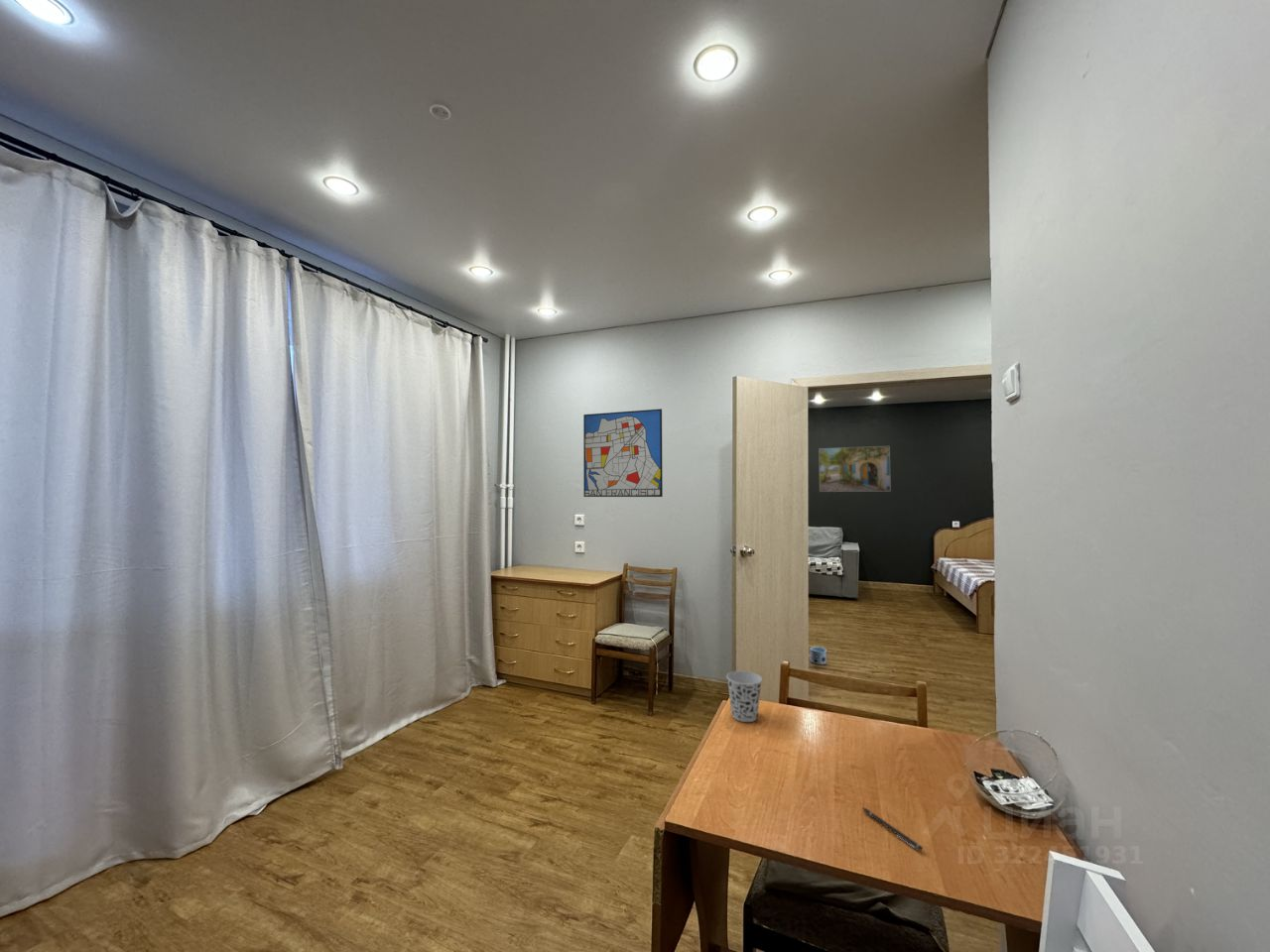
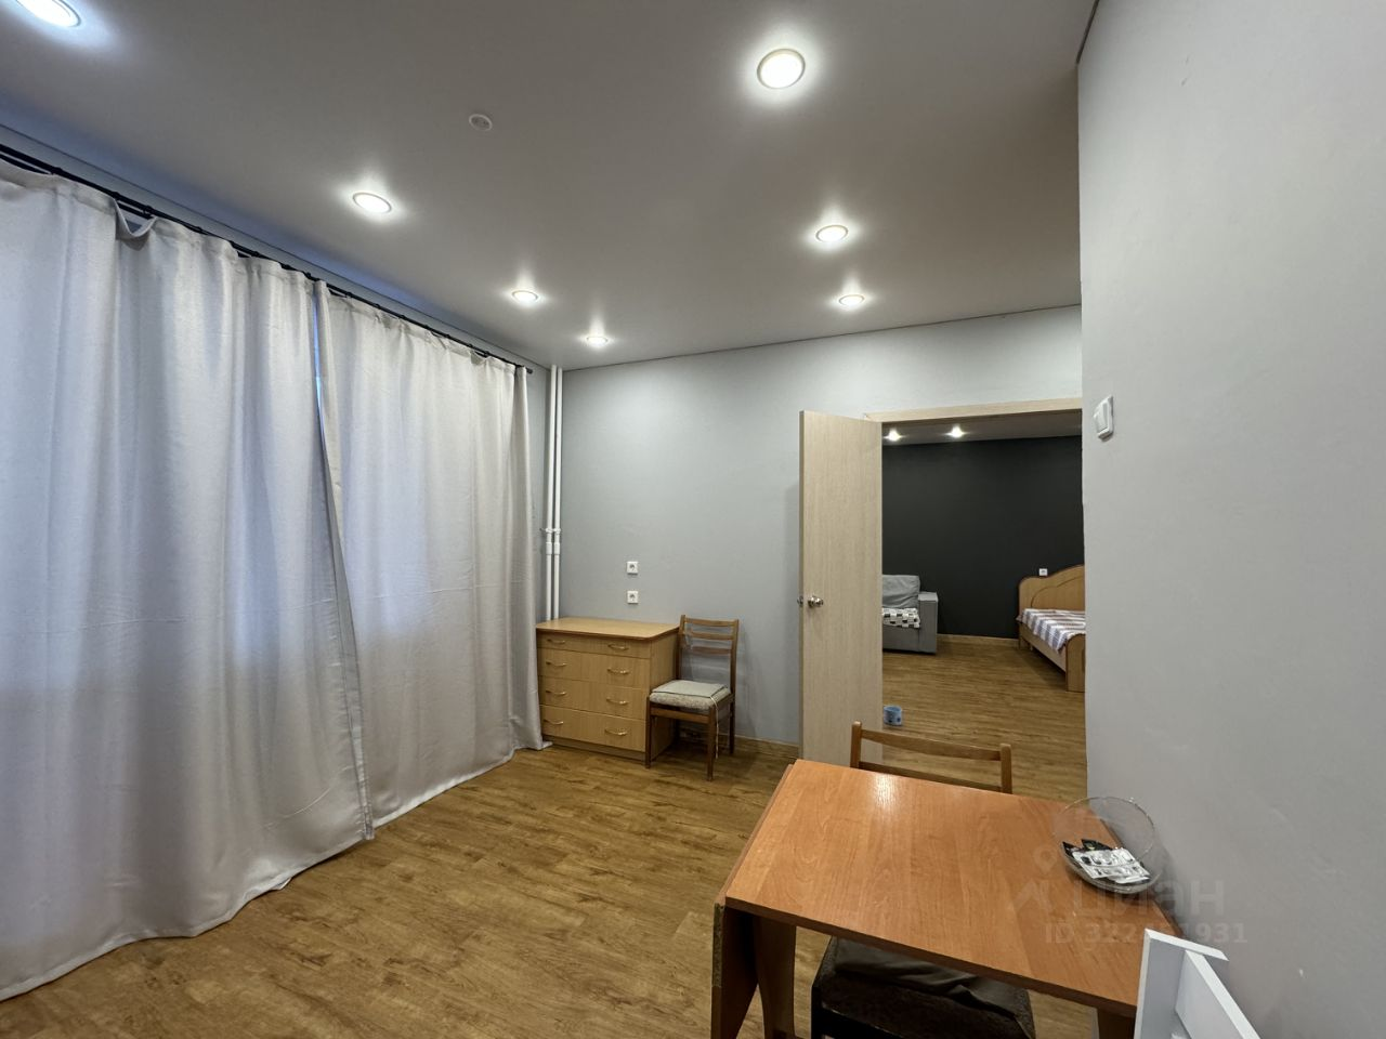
- cup (744, 696)
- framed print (853, 469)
- pen (889, 826)
- wall art (621, 454)
